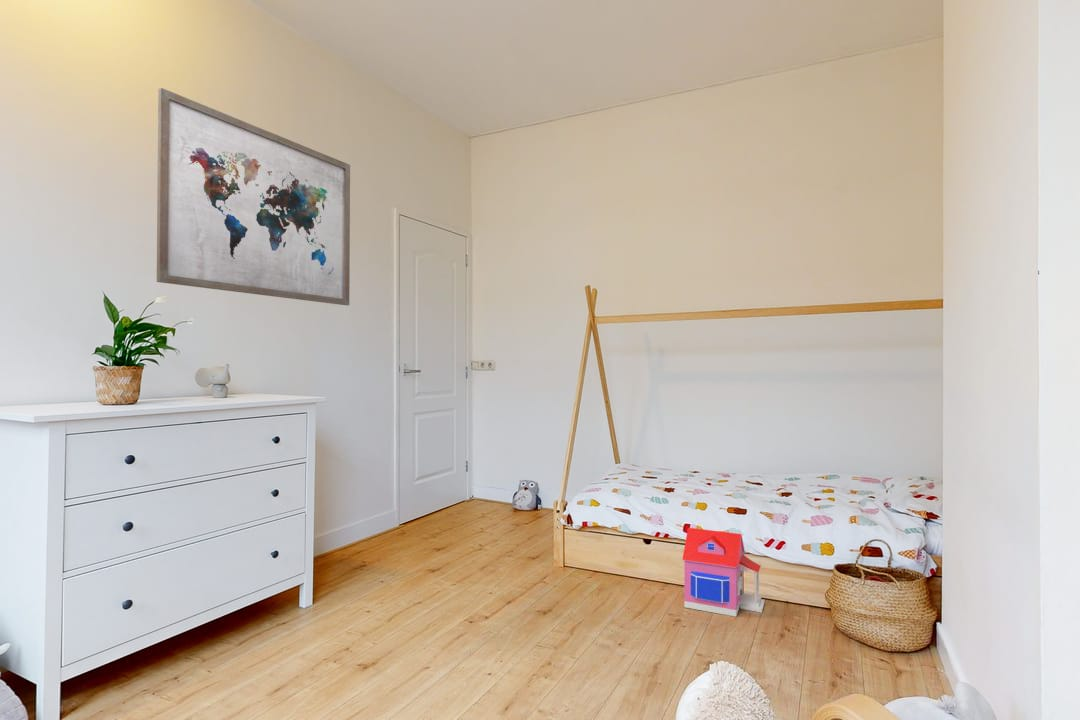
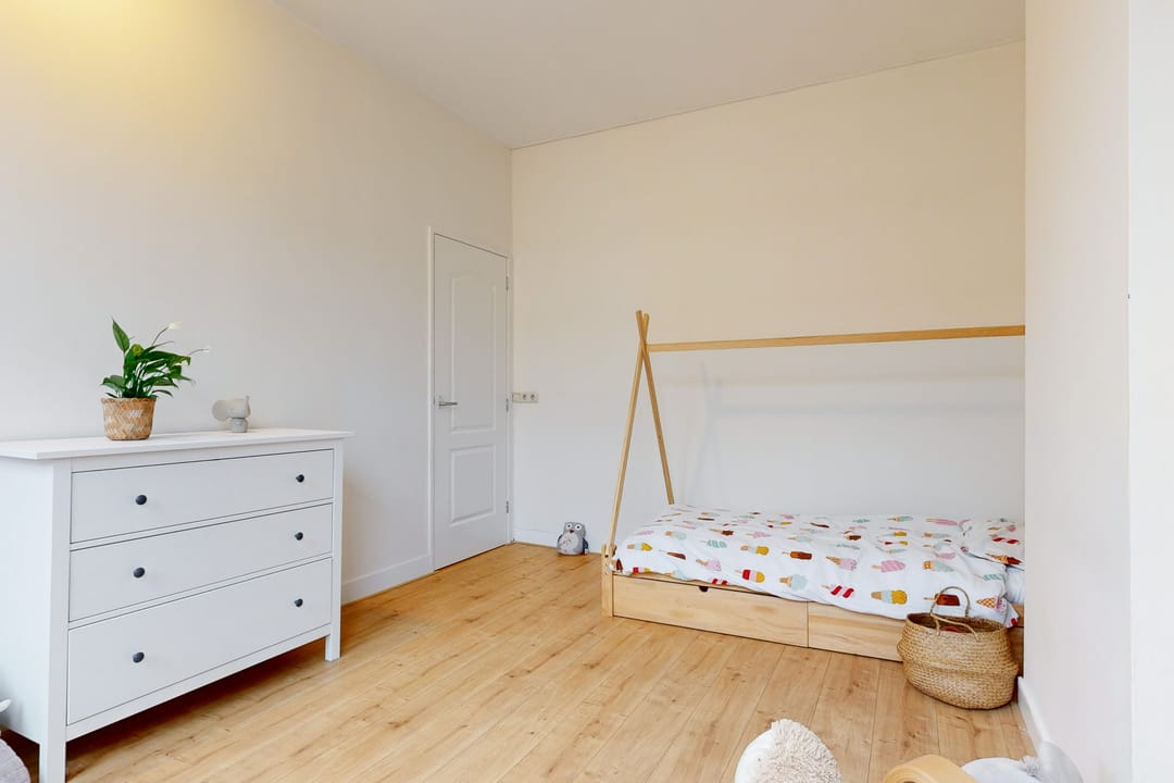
- toy house (723, 568)
- wall art (268, 214)
